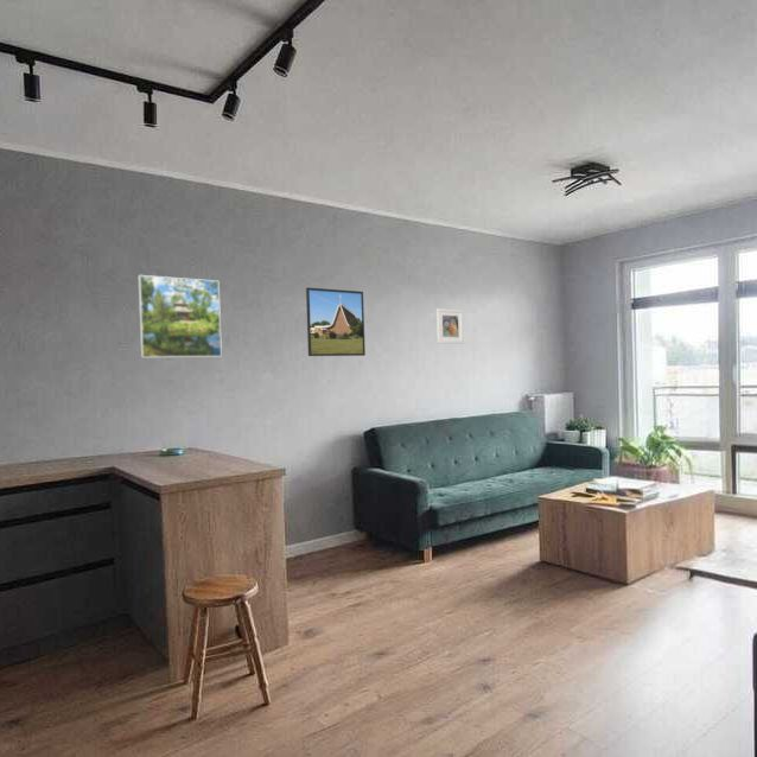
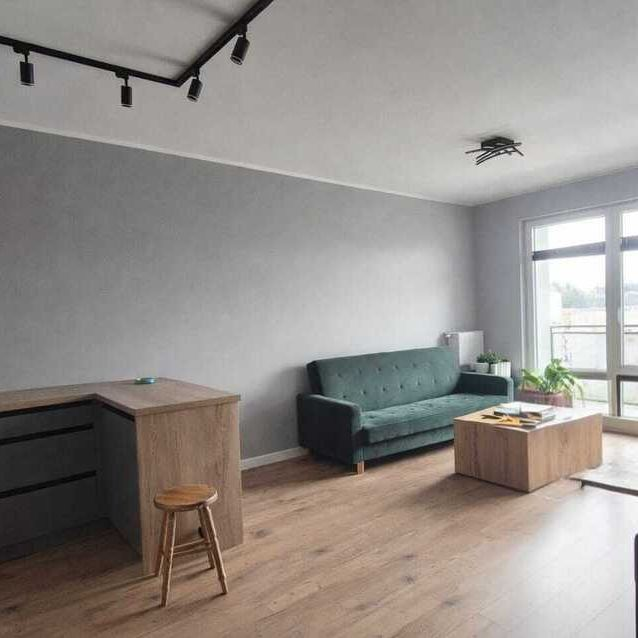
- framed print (336, 323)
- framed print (180, 317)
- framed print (450, 326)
